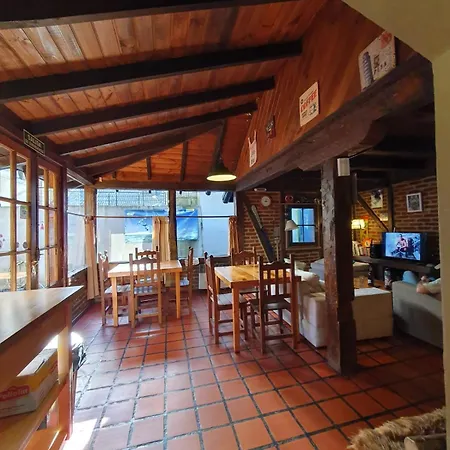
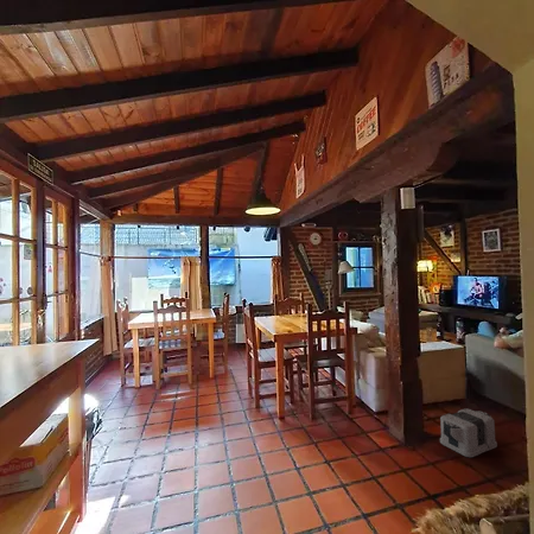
+ speaker (466, 430)
